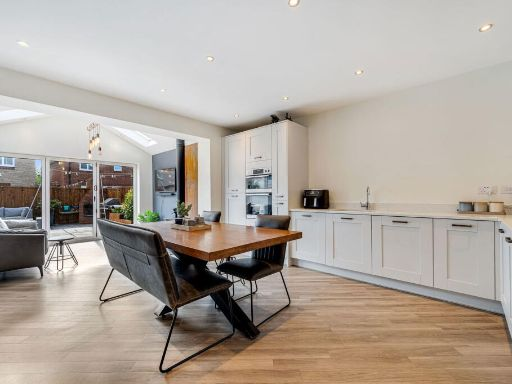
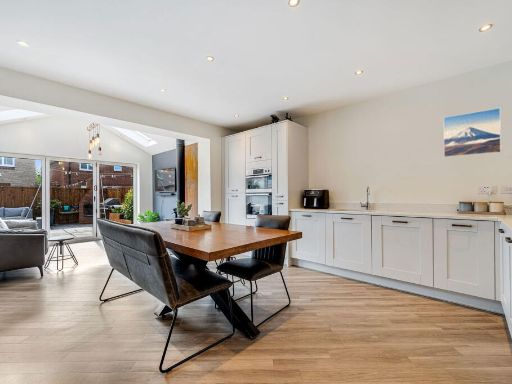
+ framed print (470, 134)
